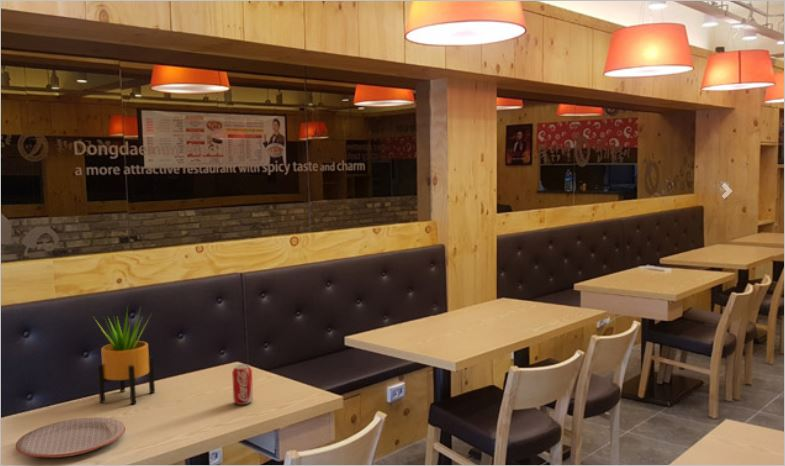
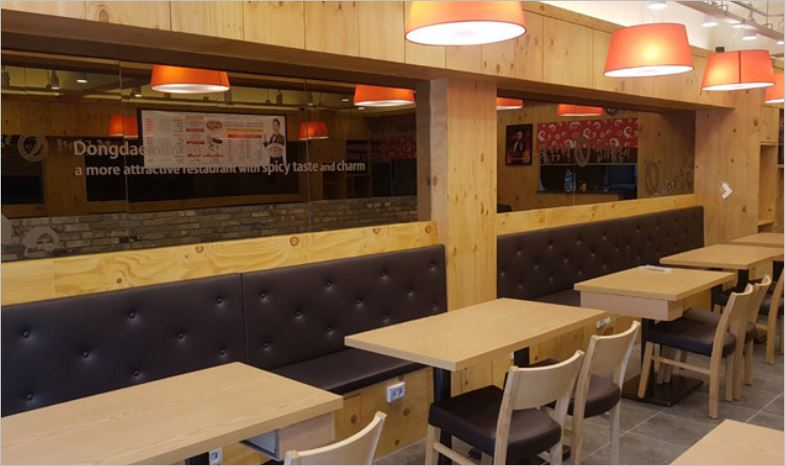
- plate (72, 439)
- potted plant (124, 353)
- beverage can (242, 384)
